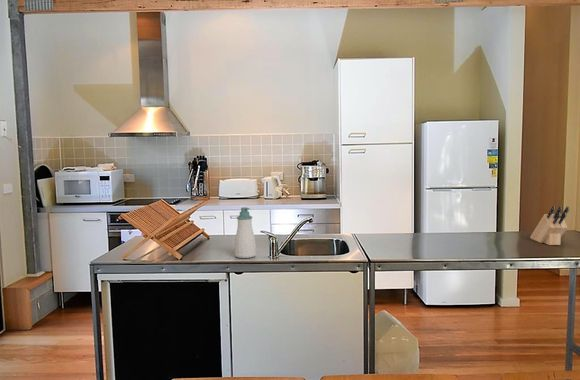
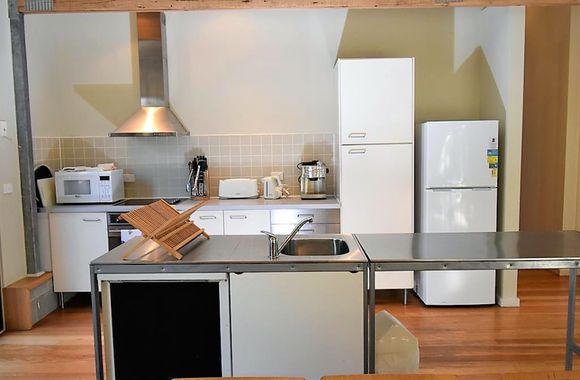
- knife block (550, 223)
- soap bottle (244, 232)
